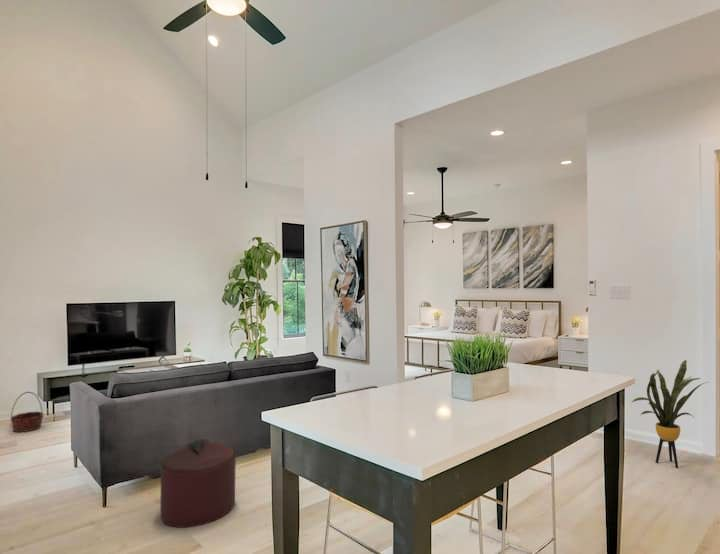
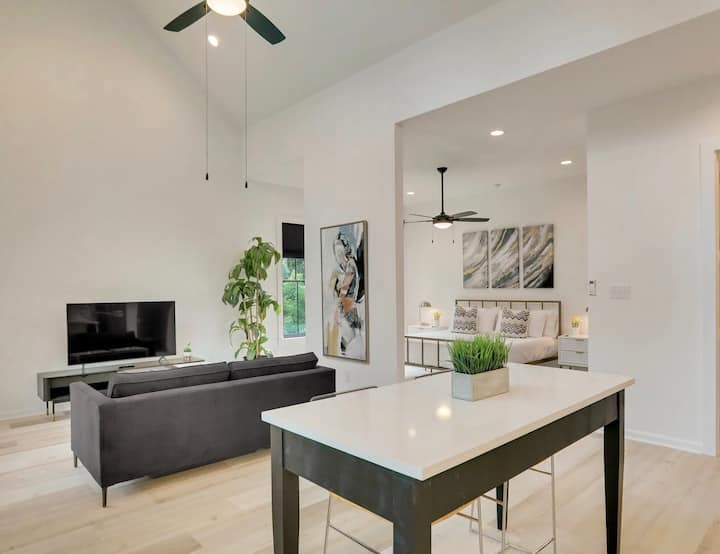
- basket (27, 412)
- ottoman (194, 476)
- house plant (674, 414)
